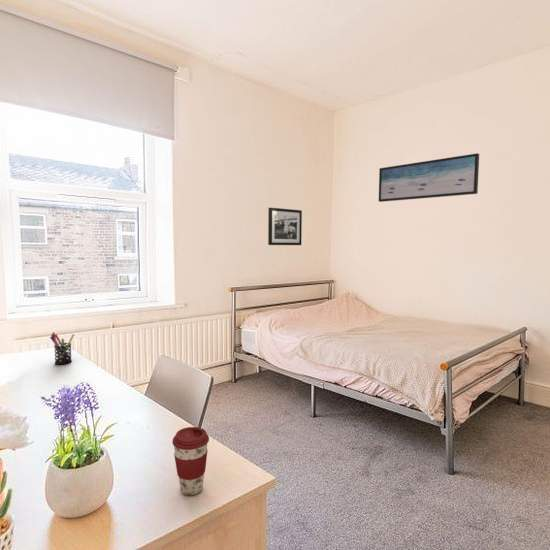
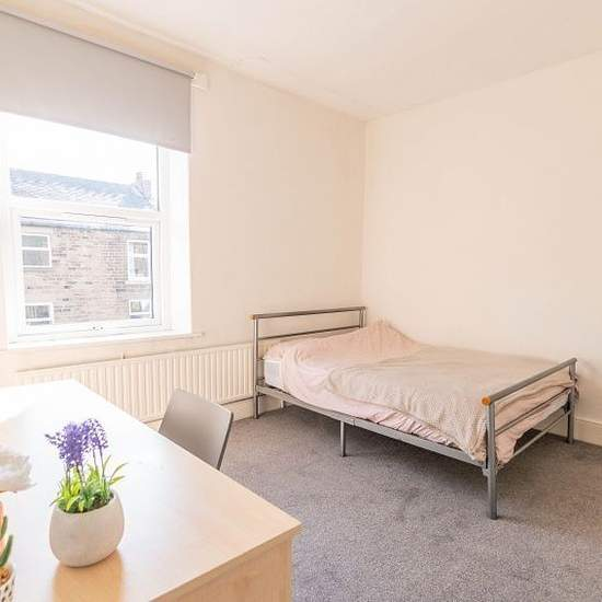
- coffee cup (191, 461)
- picture frame (285, 227)
- pen holder (61, 347)
- wall art (424, 179)
